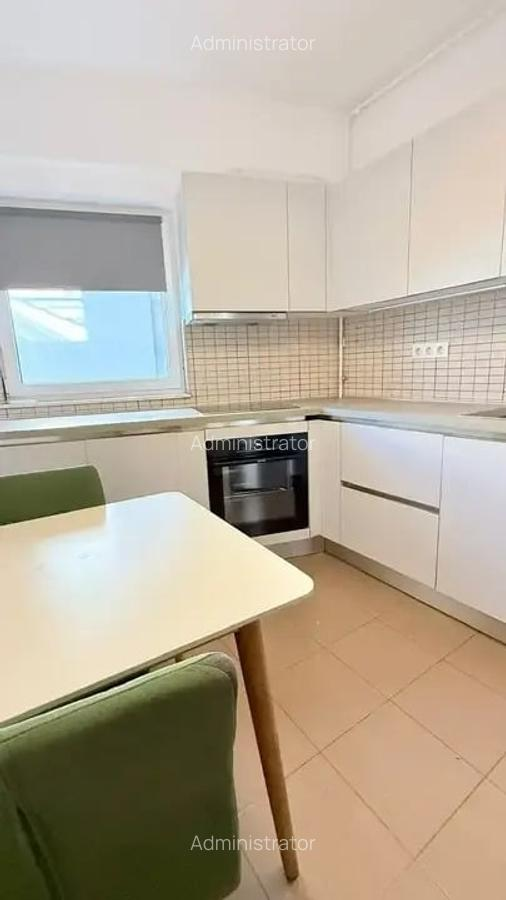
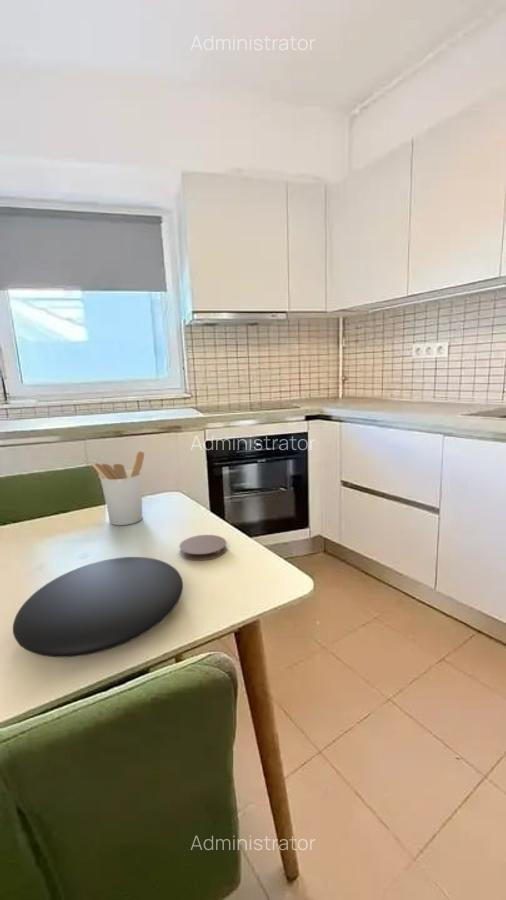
+ coaster (203, 546)
+ plate (104, 598)
+ utensil holder (119, 489)
